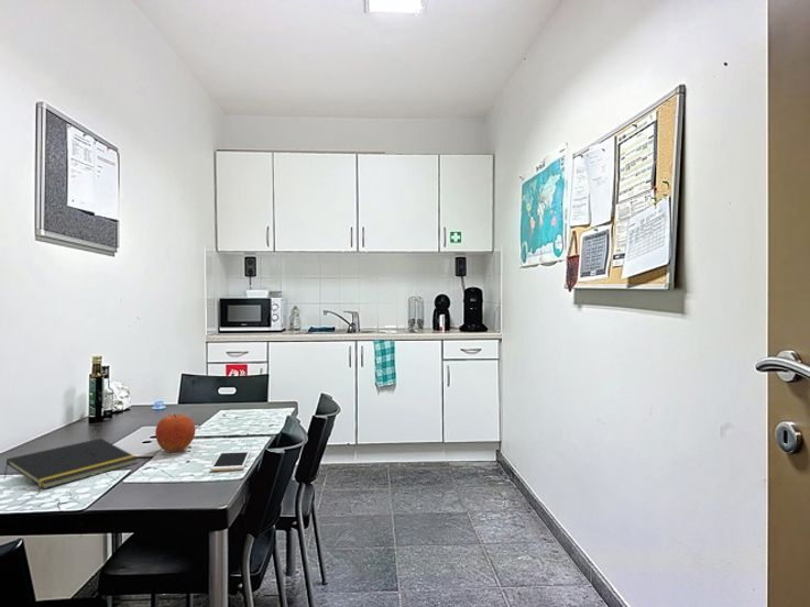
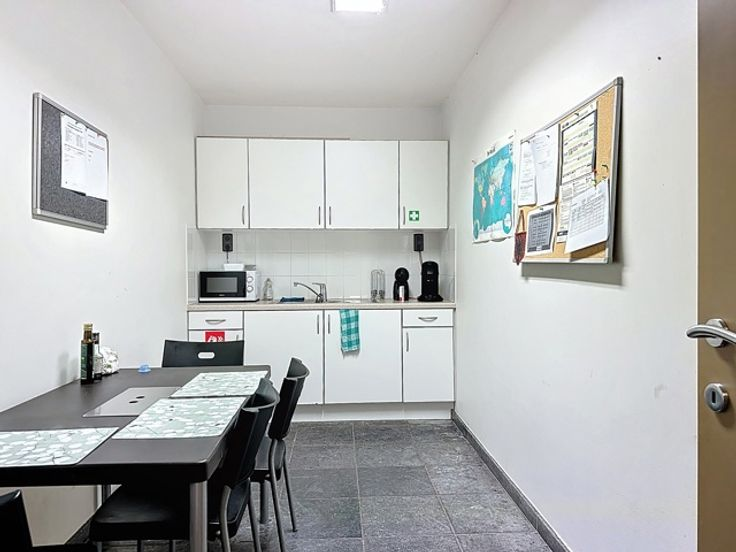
- fruit (175, 432)
- notepad (75, 461)
- cell phone (231, 460)
